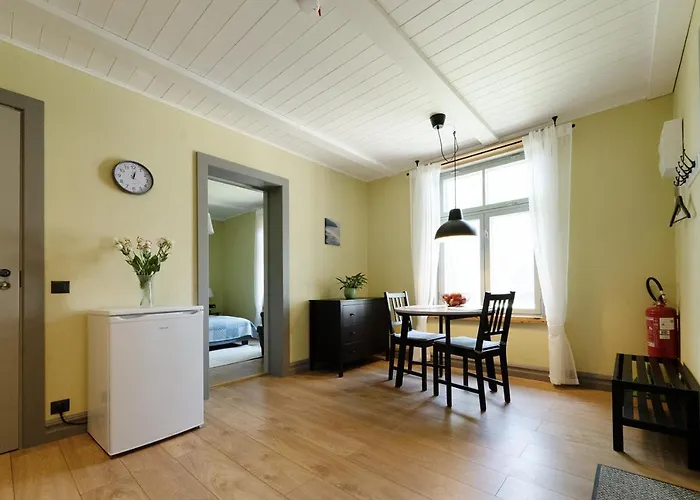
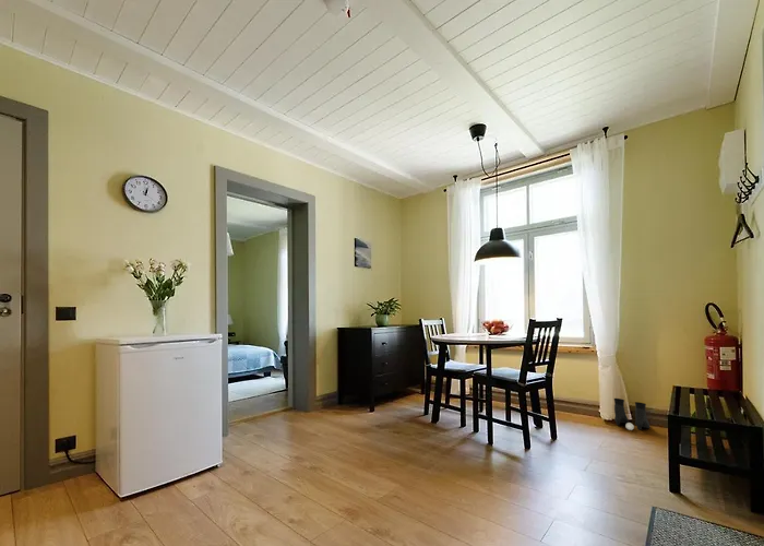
+ boots (635, 412)
